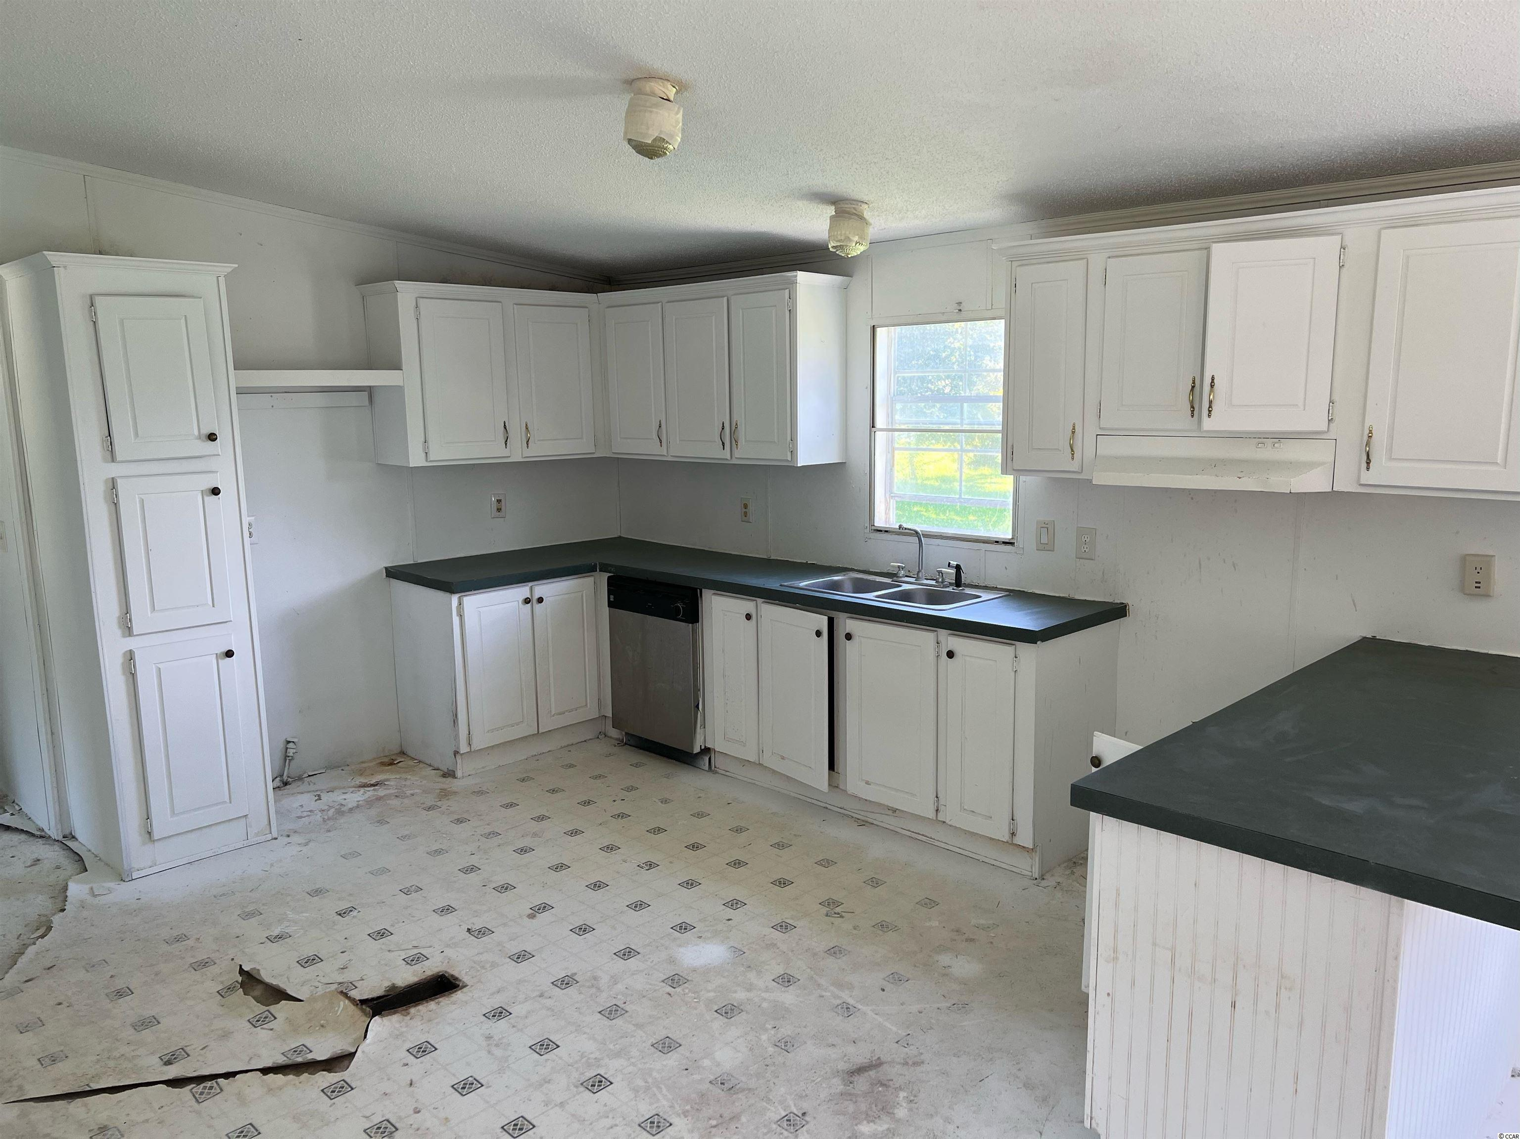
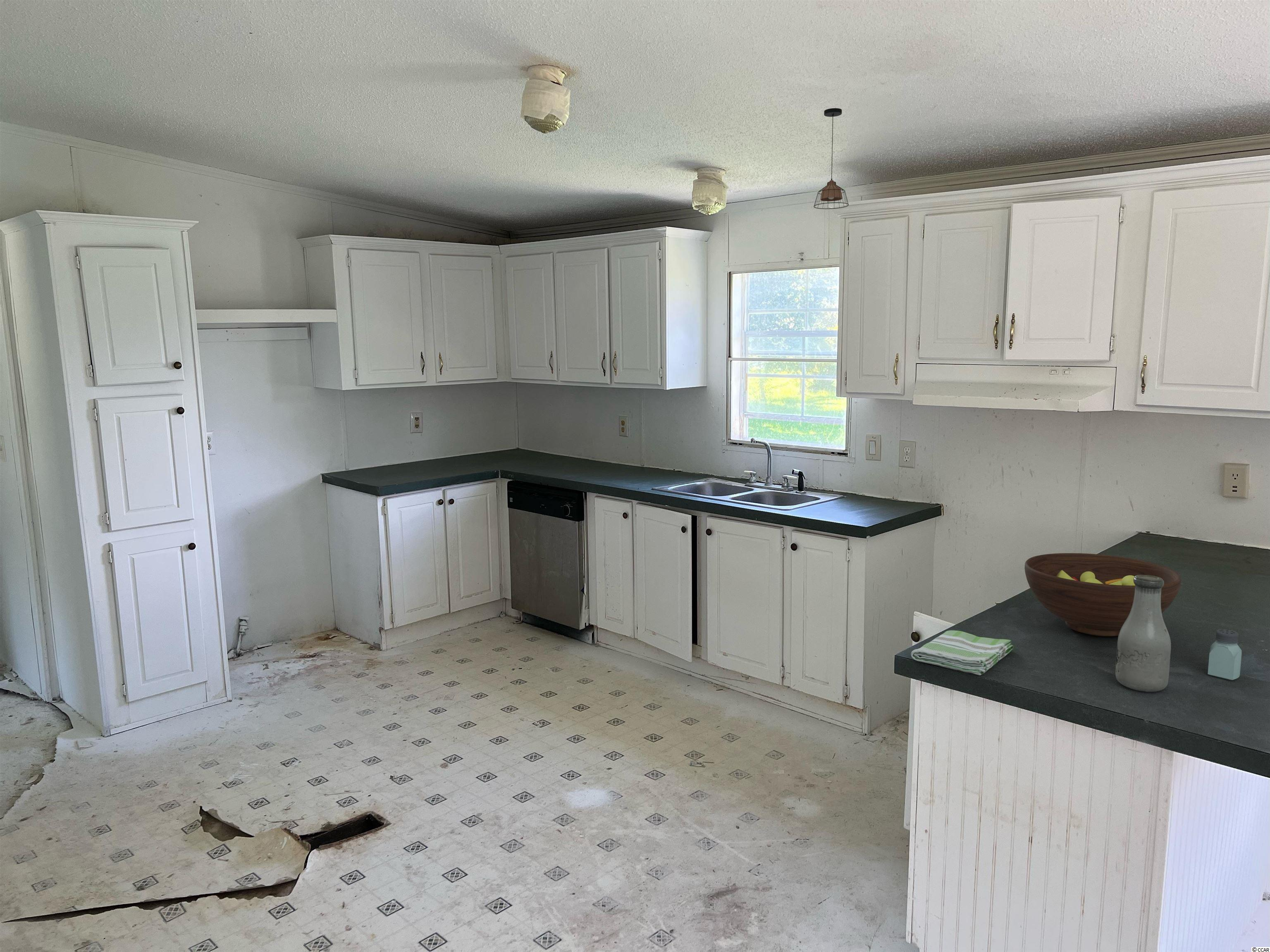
+ dish towel (963, 648)
+ saltshaker (1225, 654)
+ fruit bowl (1098, 599)
+ bottle (1144, 632)
+ pendant light (832, 159)
